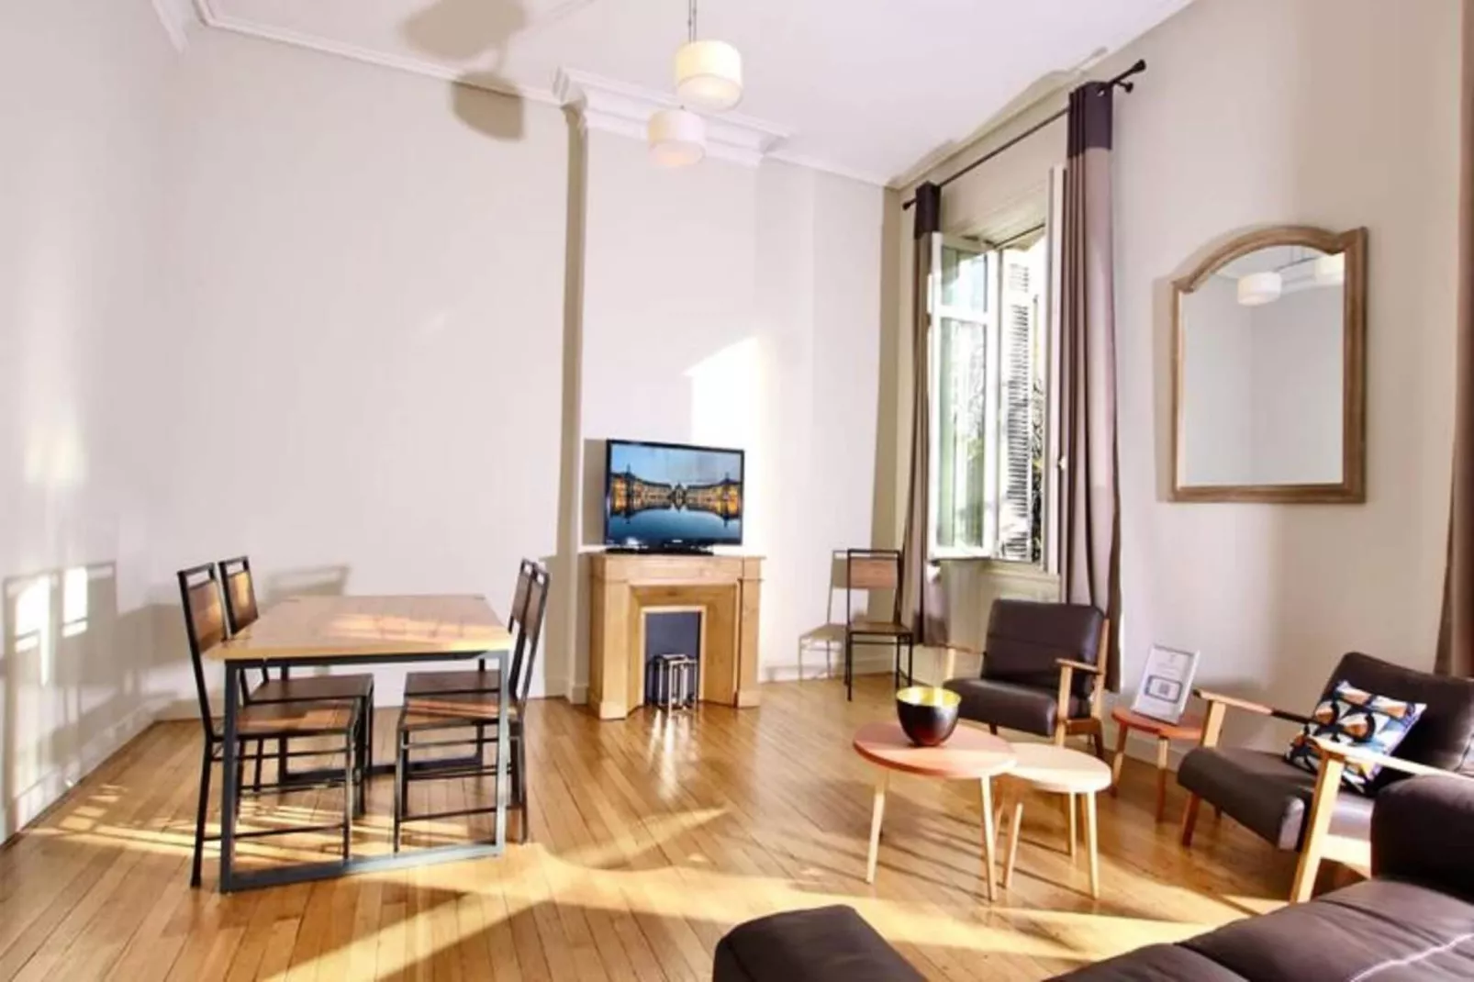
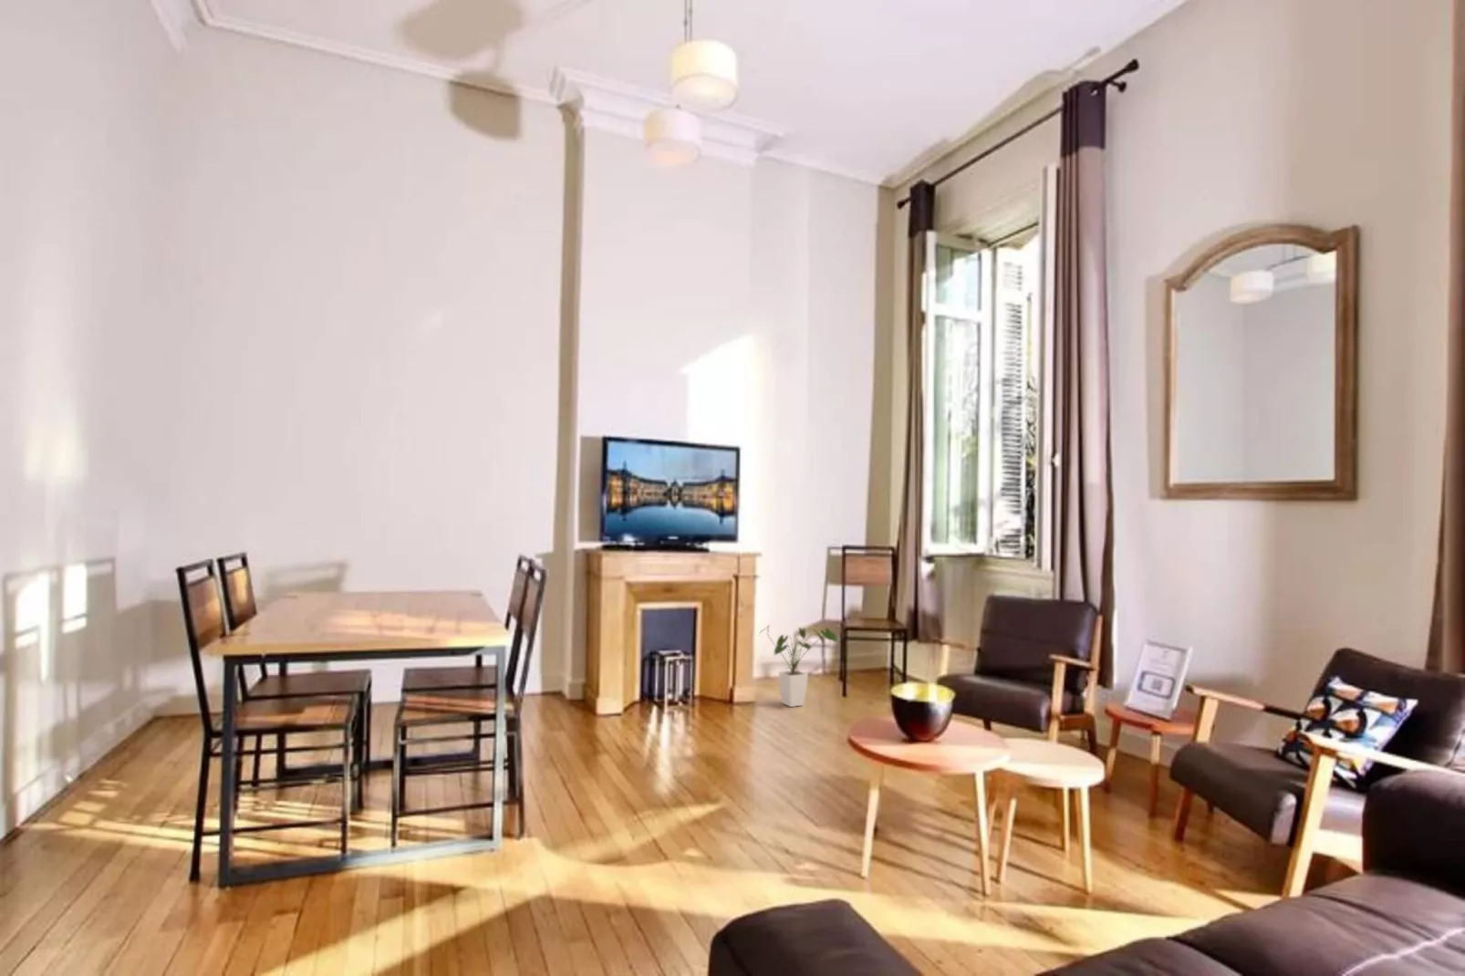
+ house plant (796, 664)
